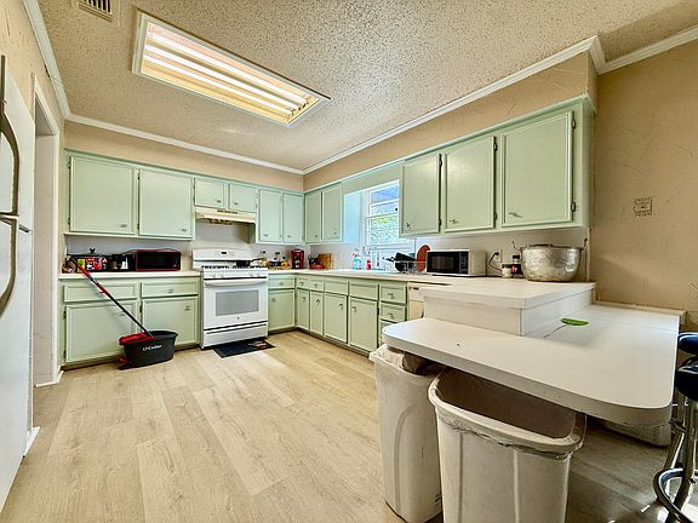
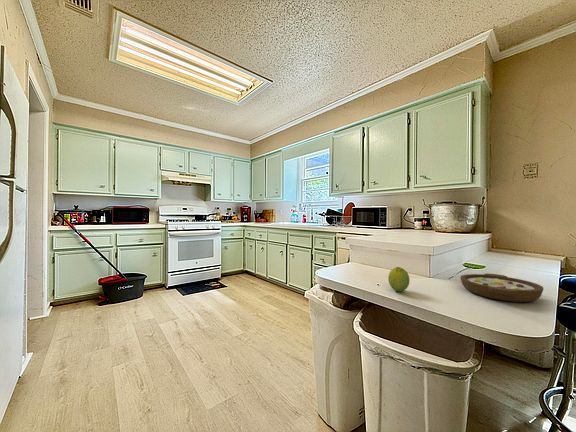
+ fruit (398, 278)
+ bowl (498, 287)
